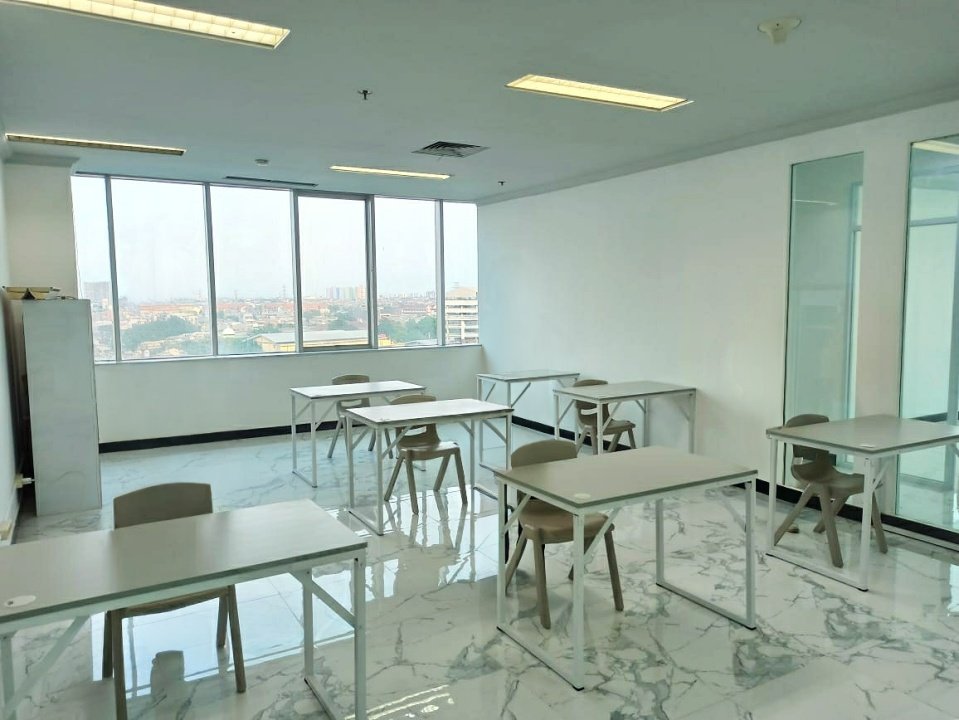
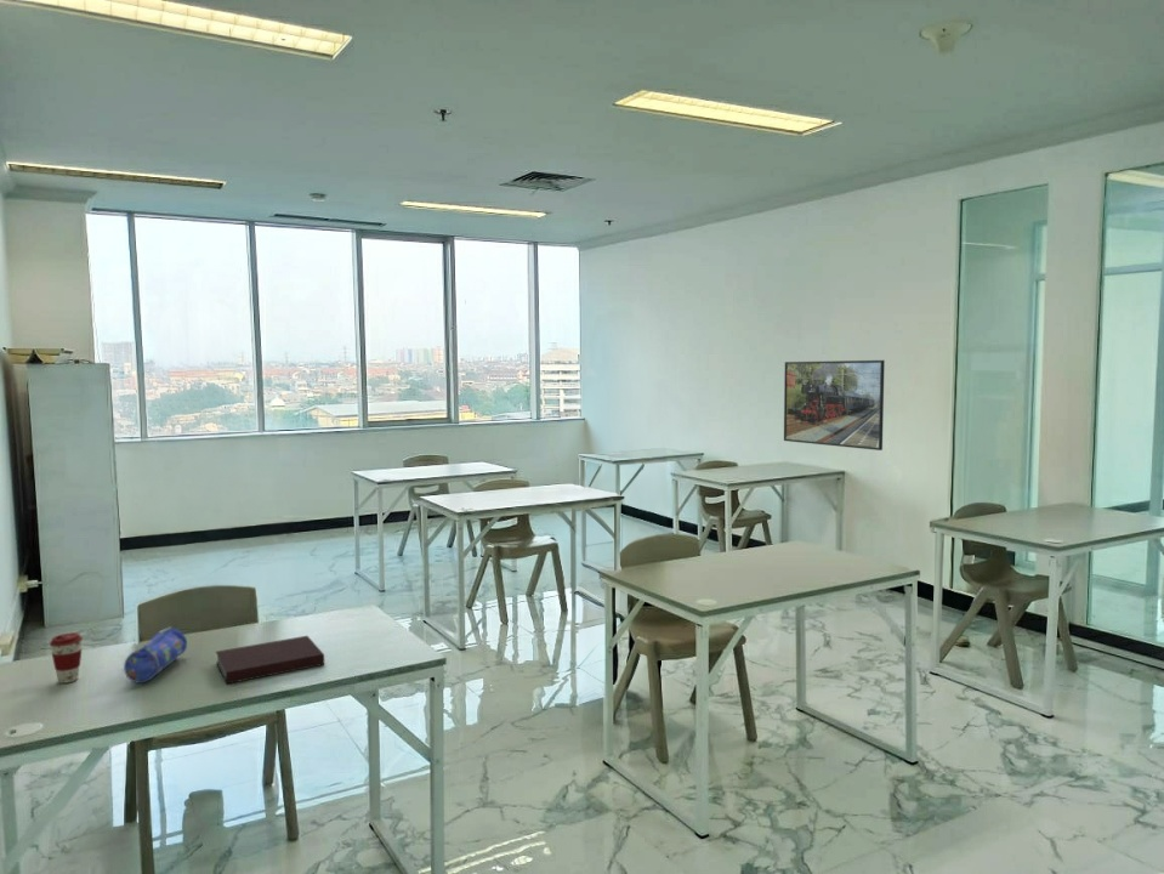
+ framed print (830, 403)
+ notebook (269, 658)
+ pencil case (157, 652)
+ coffee cup (67, 658)
